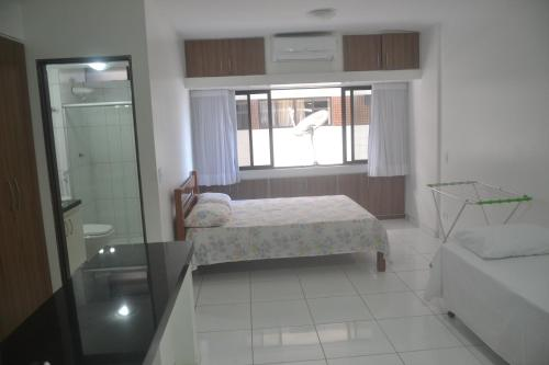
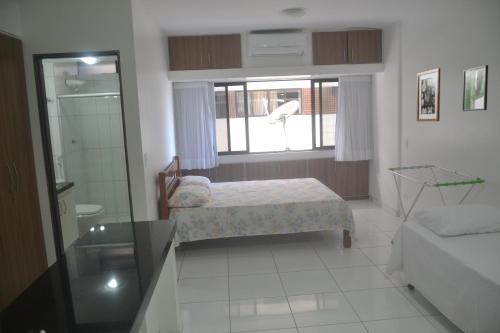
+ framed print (474, 89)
+ wall art (427, 96)
